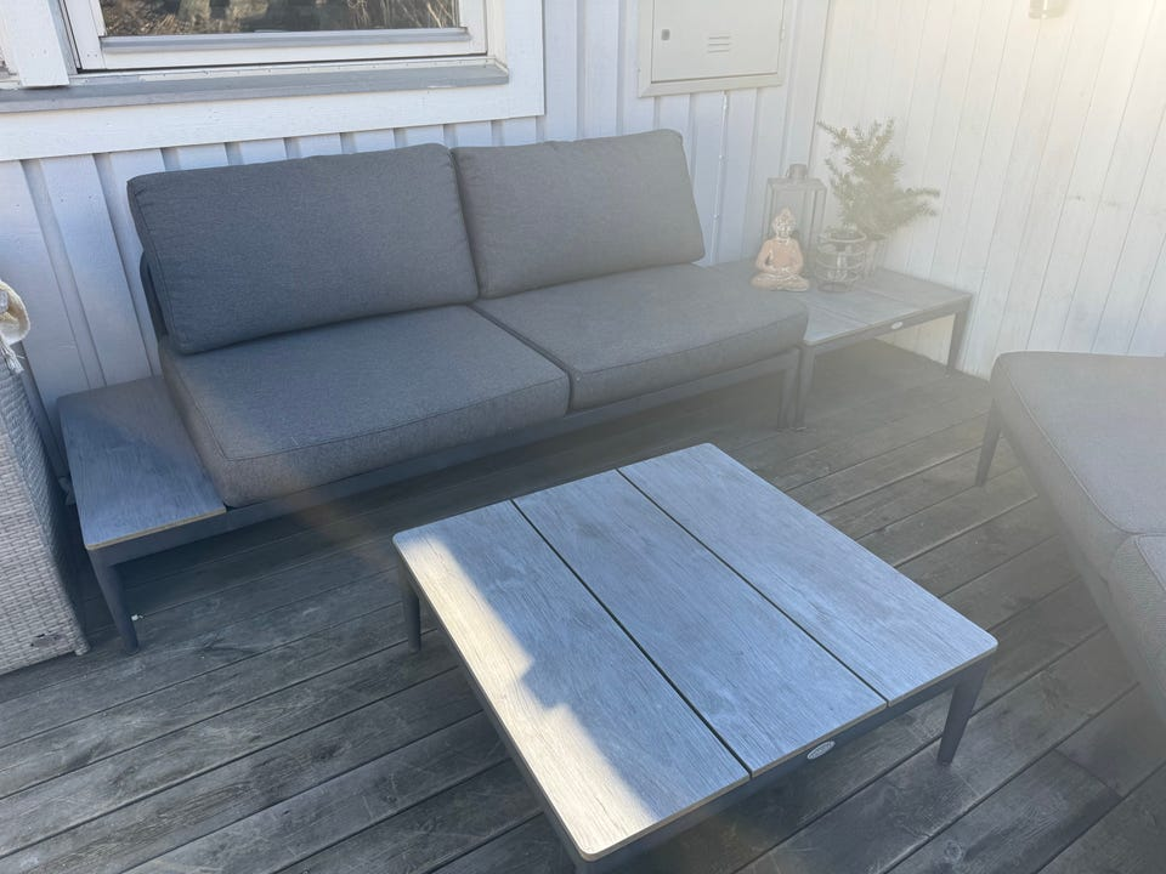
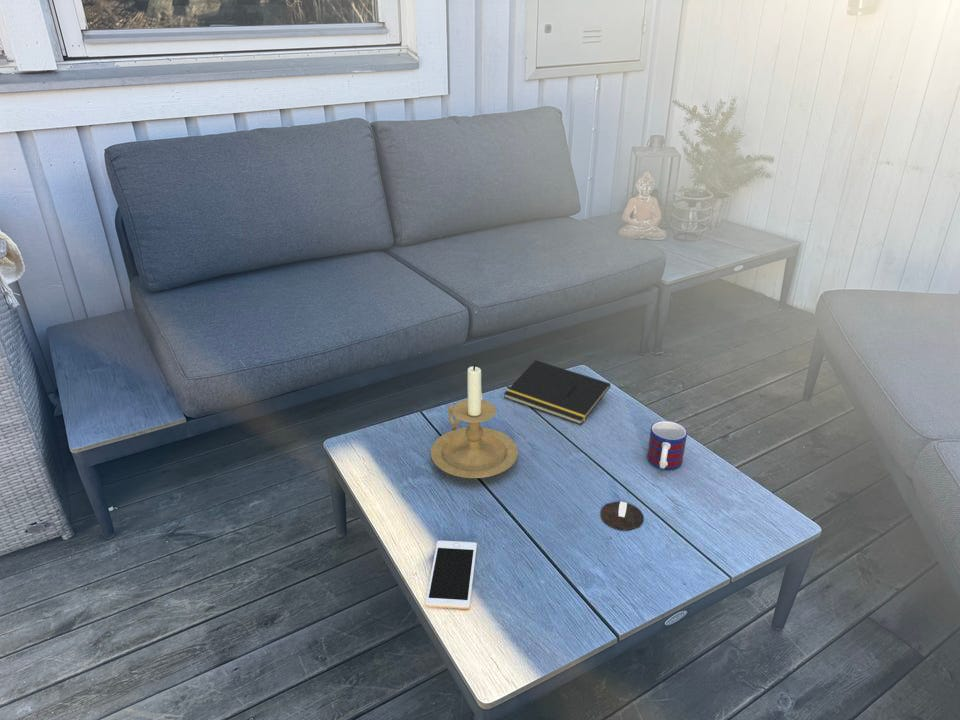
+ candle holder (474, 413)
+ notepad (556, 390)
+ cell phone (452, 572)
+ candle (628, 511)
+ mug (665, 449)
